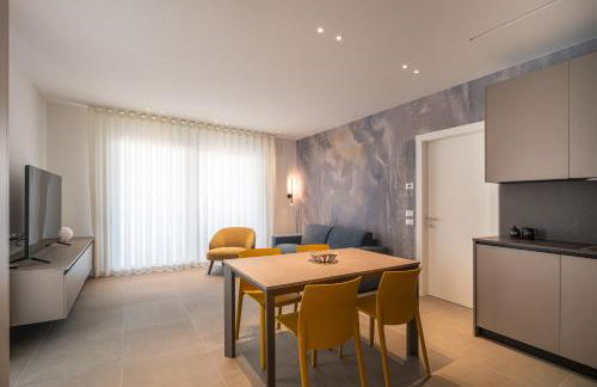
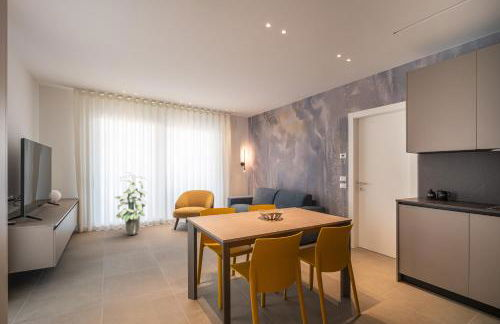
+ indoor plant (131, 202)
